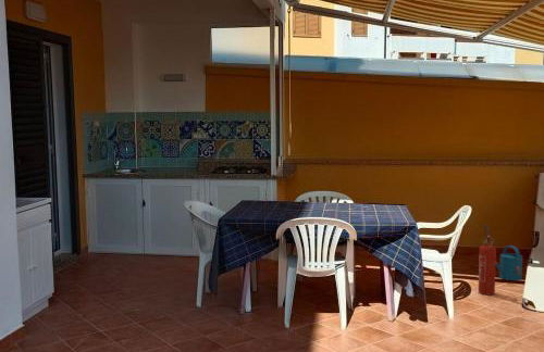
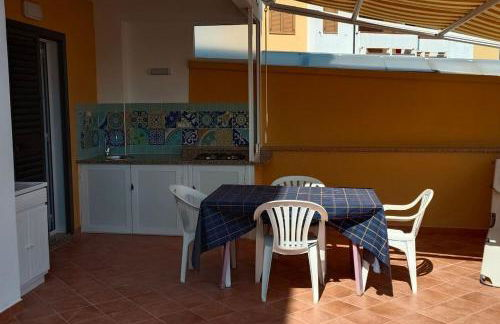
- fire extinguisher (486, 259)
- watering can (504, 262)
